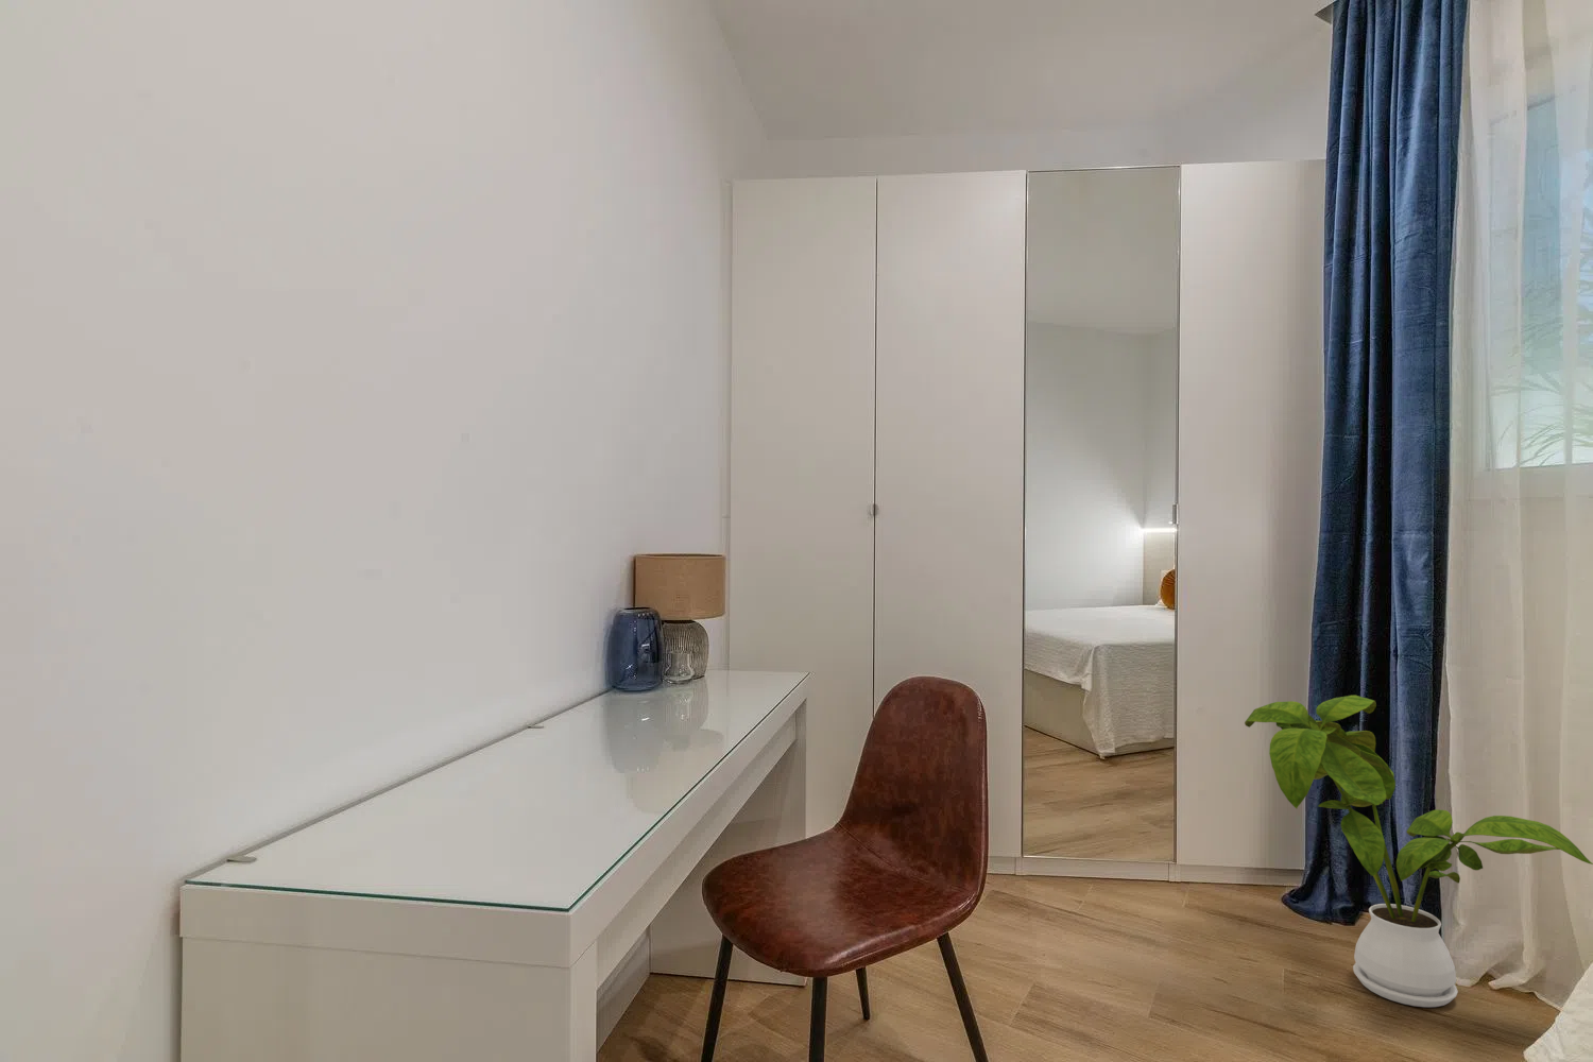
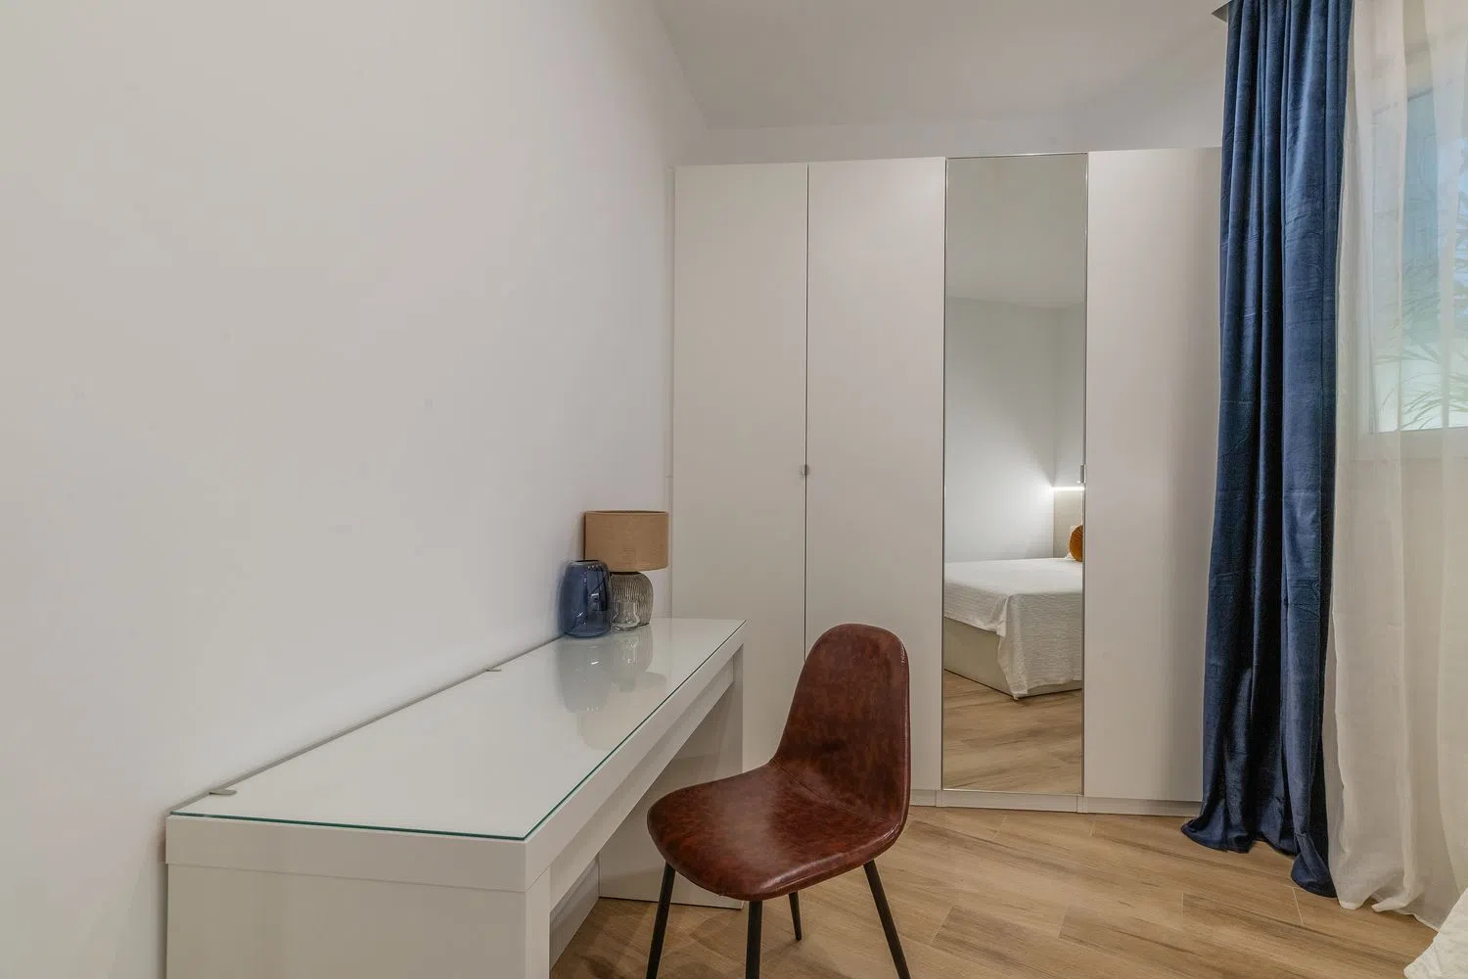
- house plant (1373, 847)
